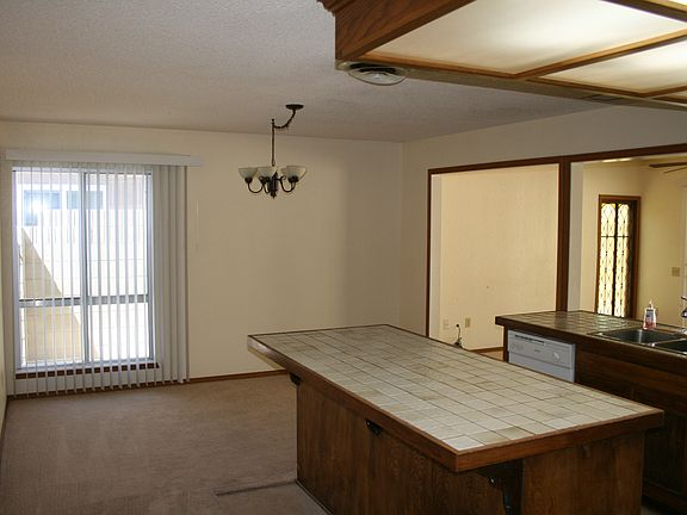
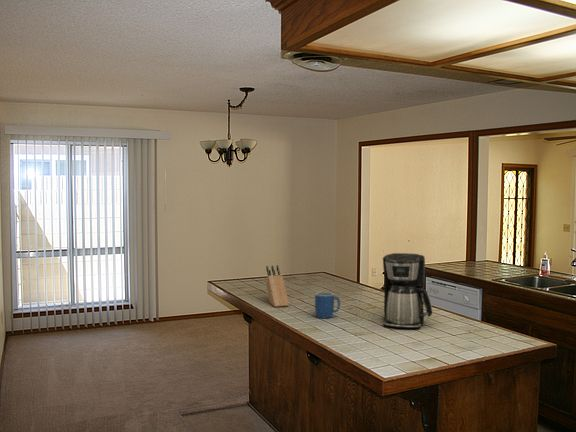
+ coffee maker (410, 288)
+ mug (326, 305)
+ knife block (276, 284)
